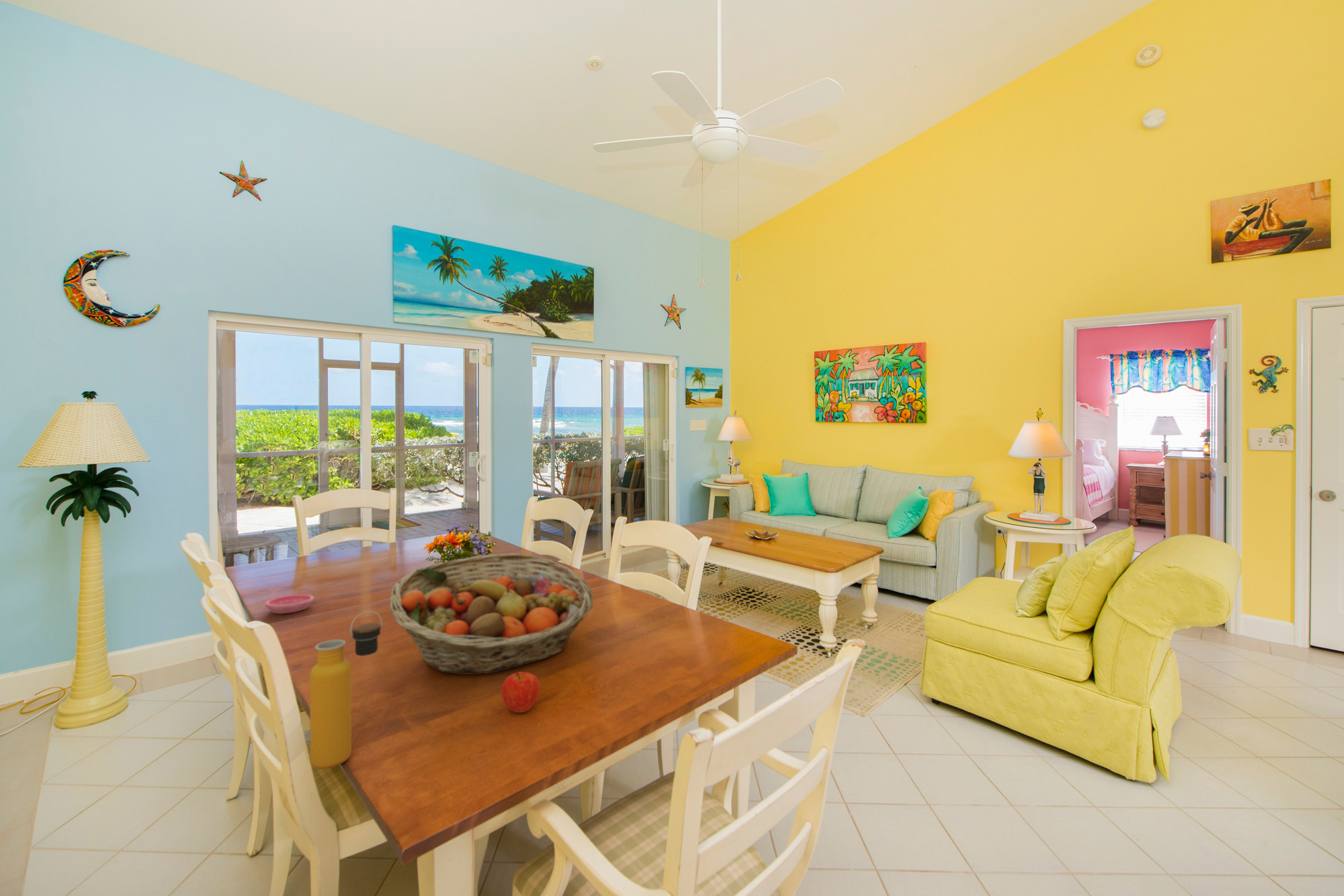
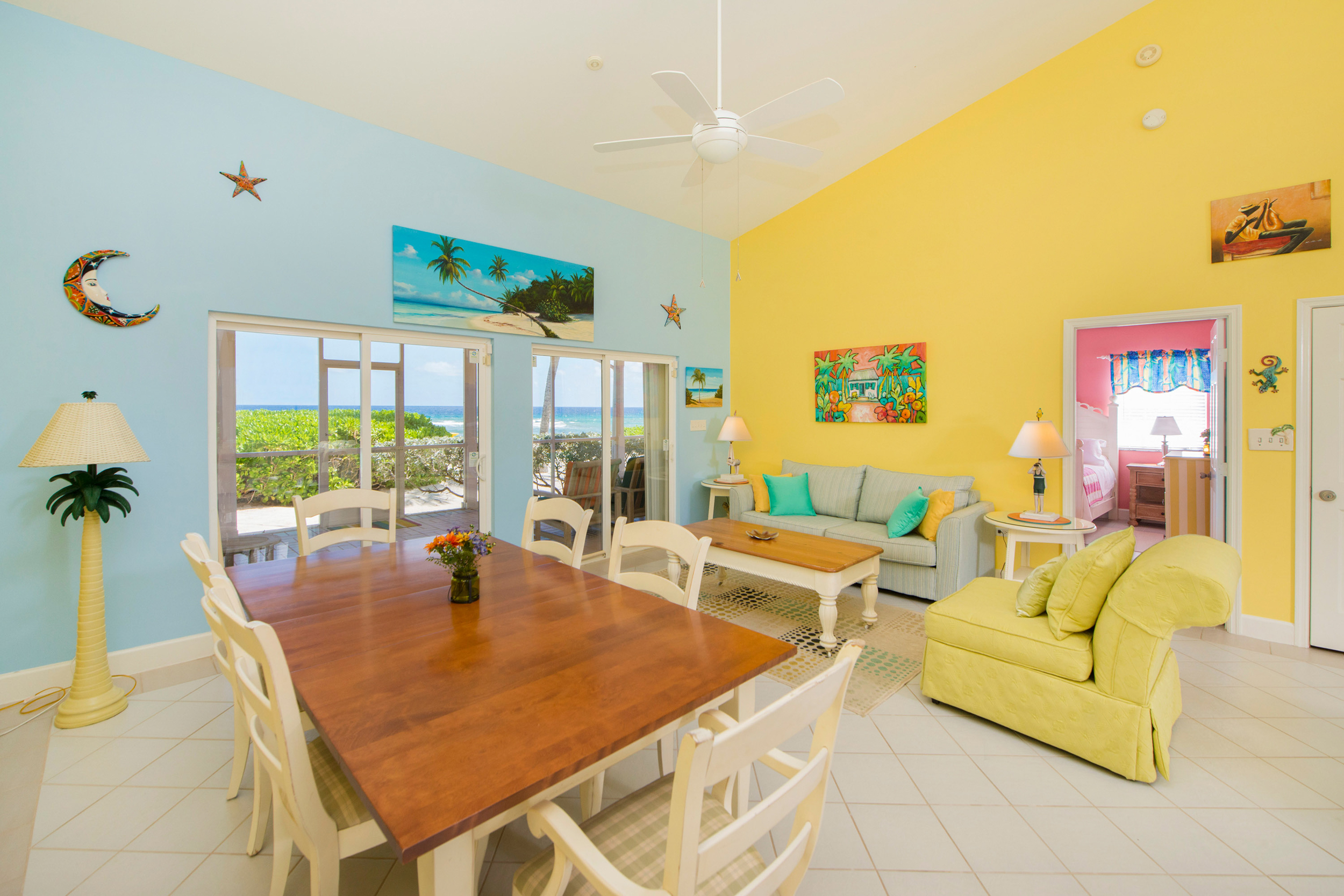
- fruit (520, 691)
- water bottle (347, 685)
- fruit basket (497, 608)
- saucer (290, 604)
